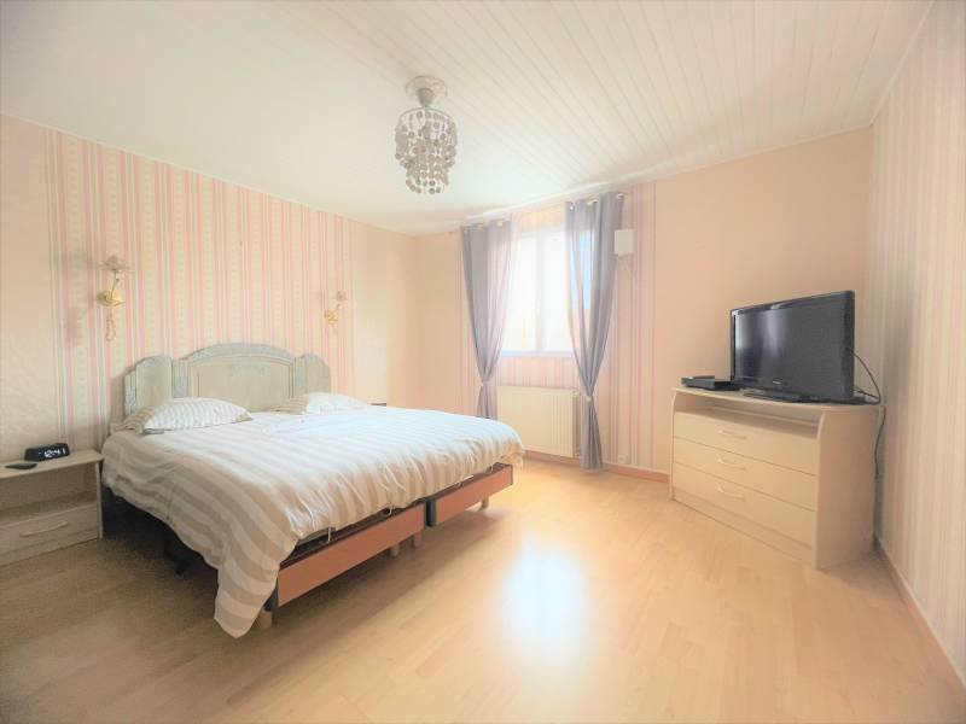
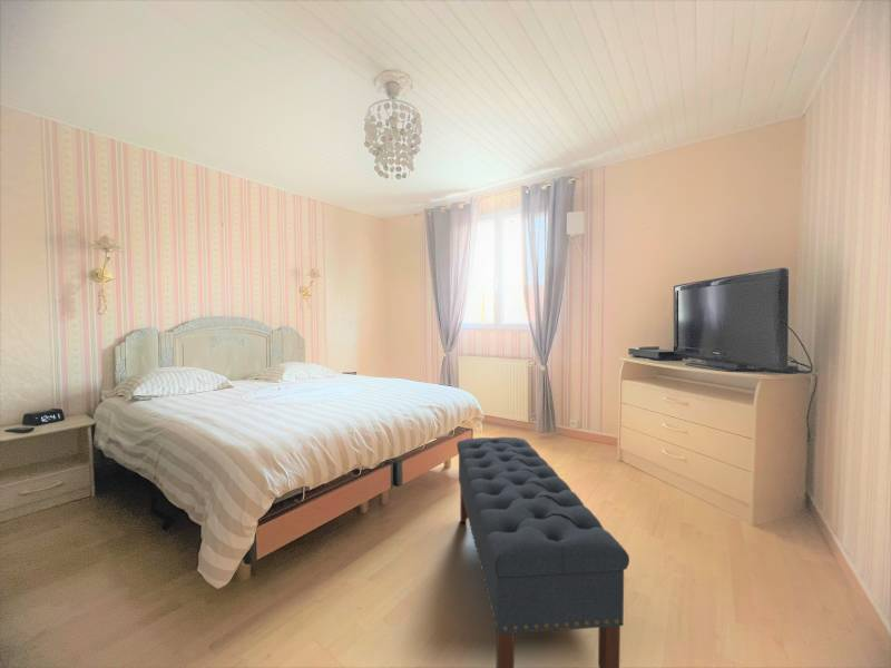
+ bench (515, 527)
